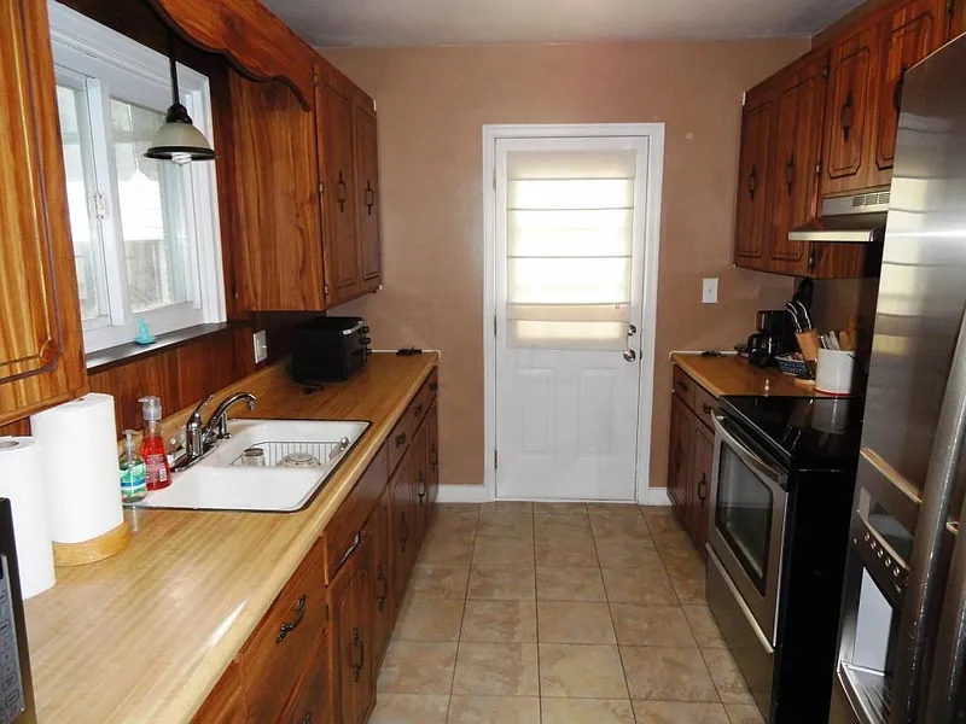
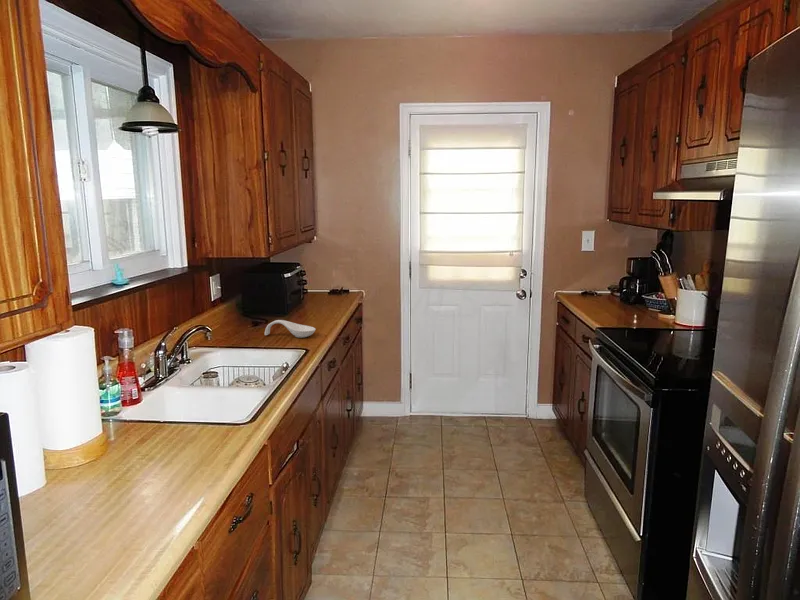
+ spoon rest (290, 328)
